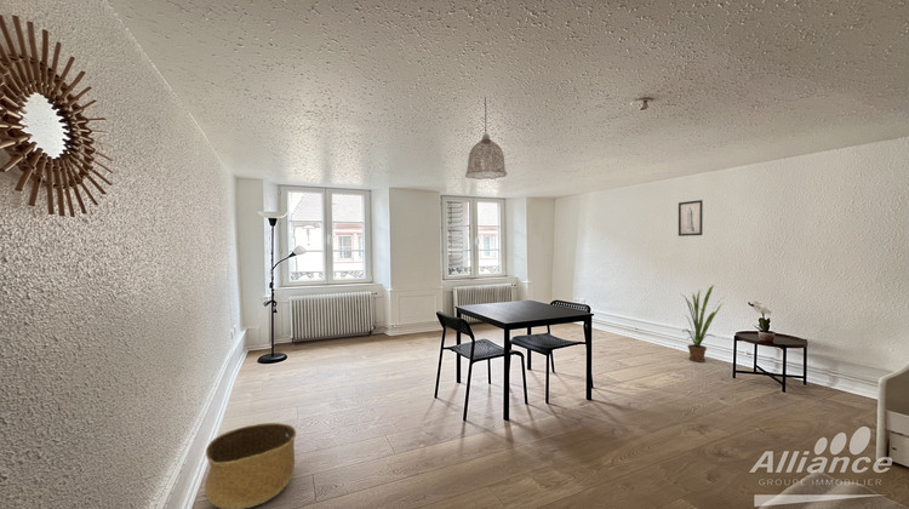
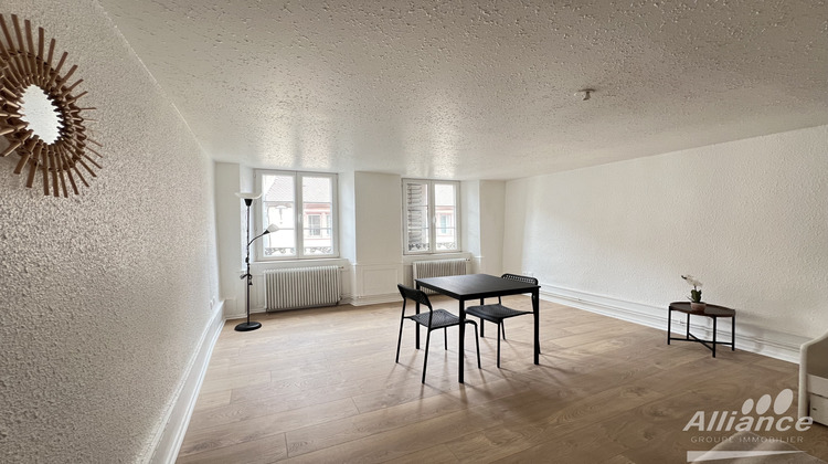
- wall art (690, 218)
- house plant (697, 322)
- basket (252, 463)
- pendant lamp (485, 136)
